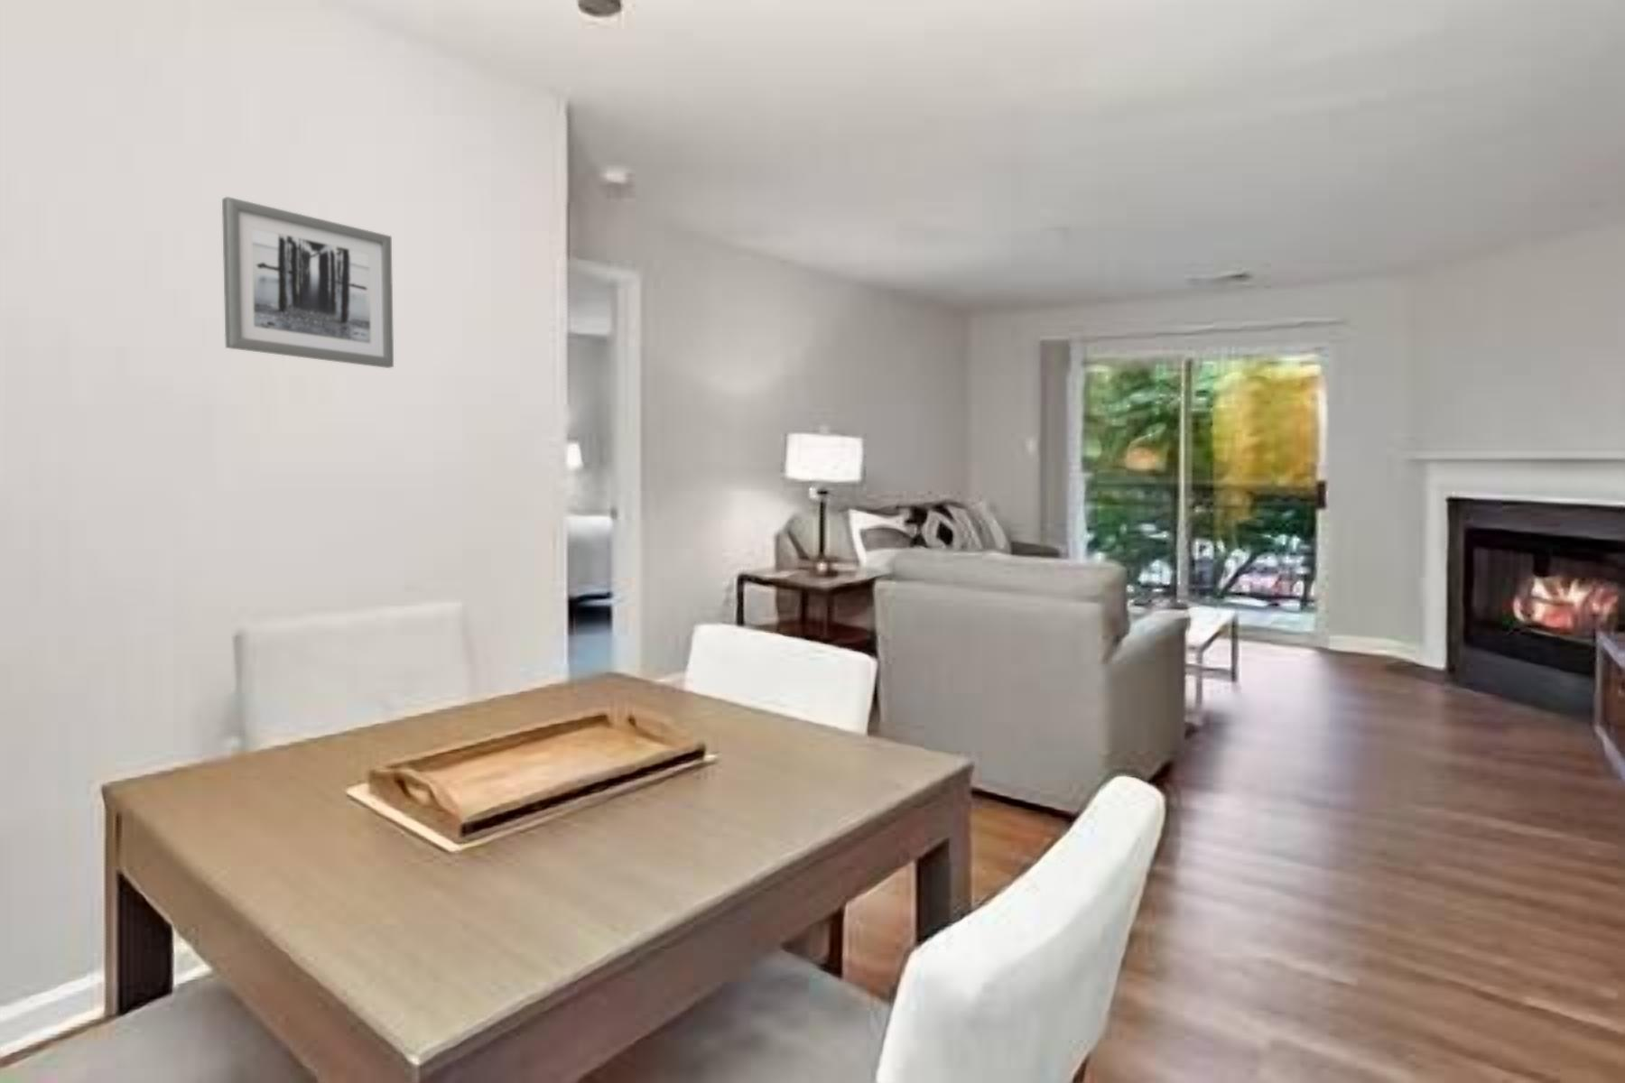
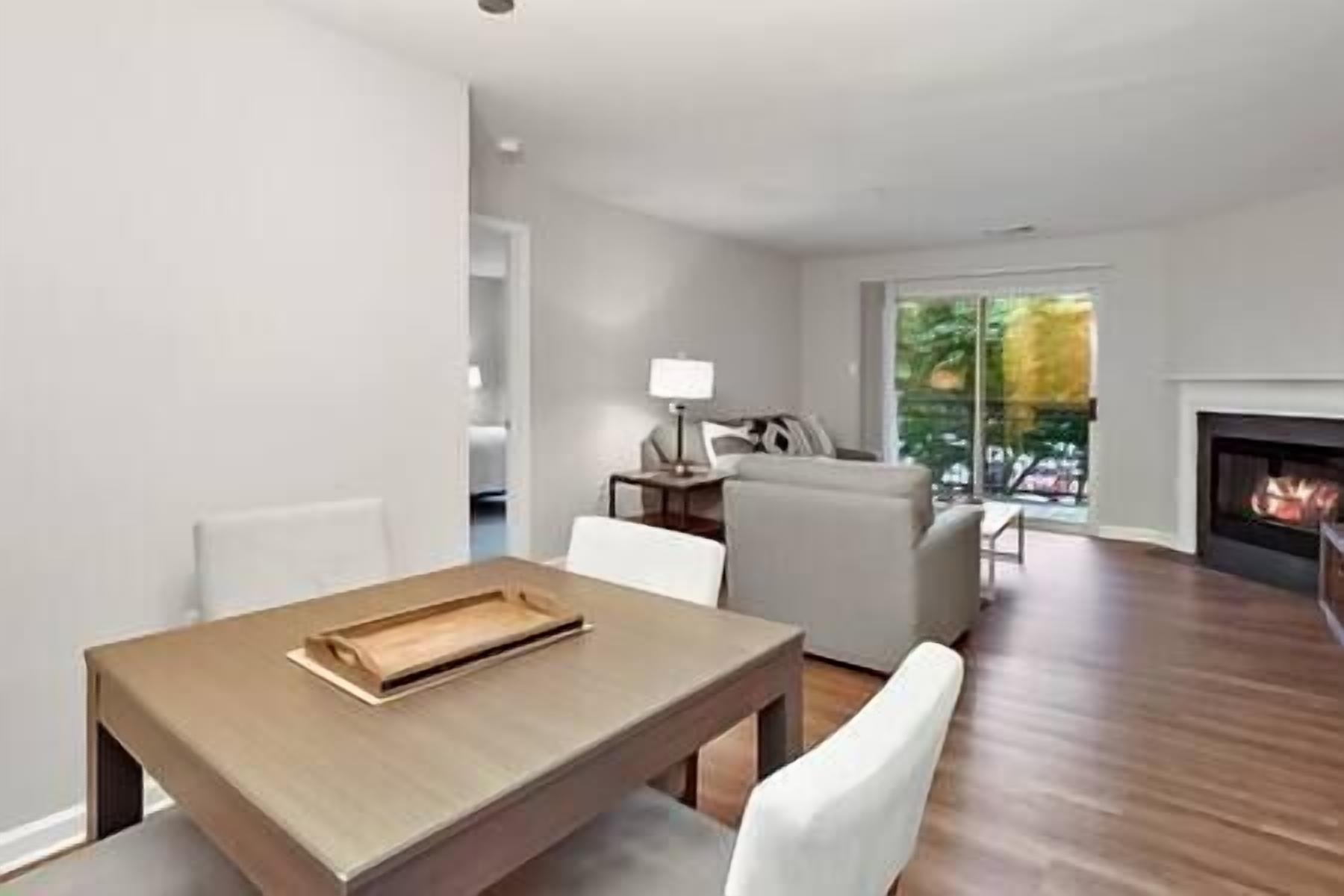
- wall art (313, 288)
